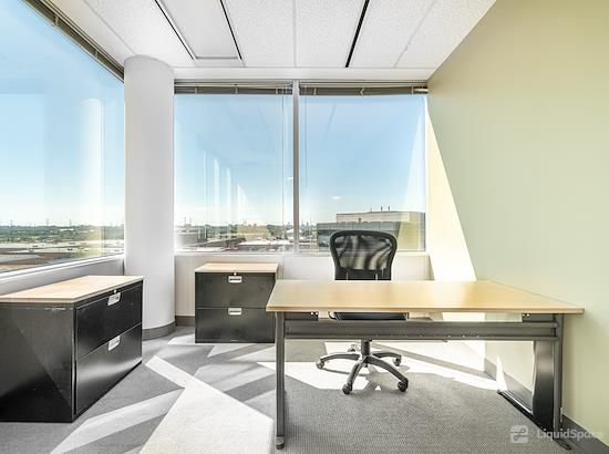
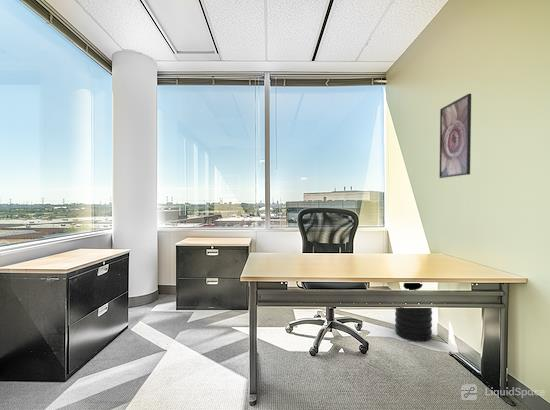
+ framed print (454, 139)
+ trash can (413, 308)
